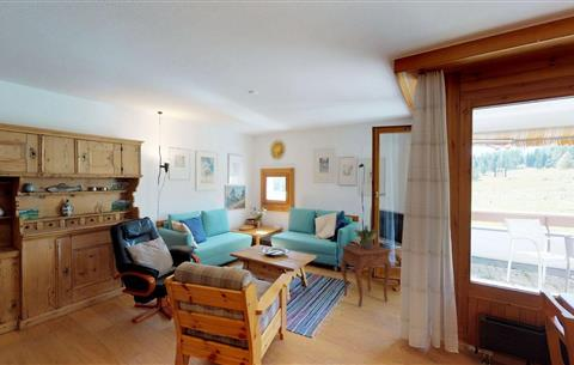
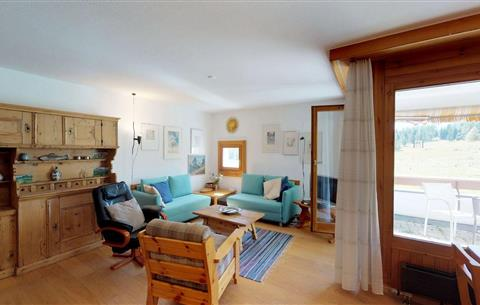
- side table (368, 273)
- potted plant (364, 235)
